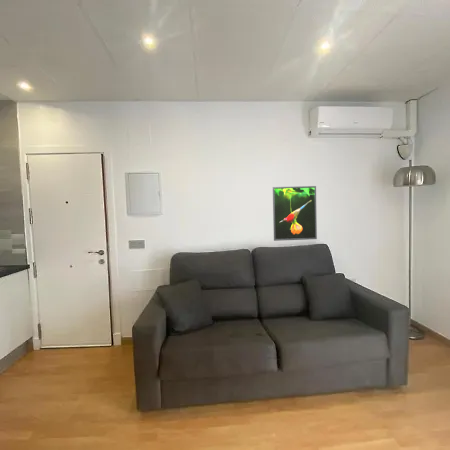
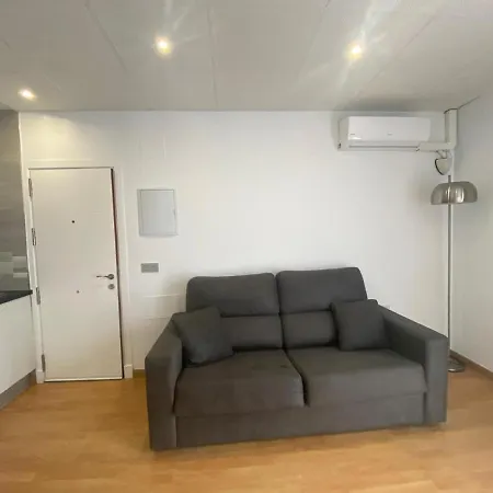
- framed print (294, 213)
